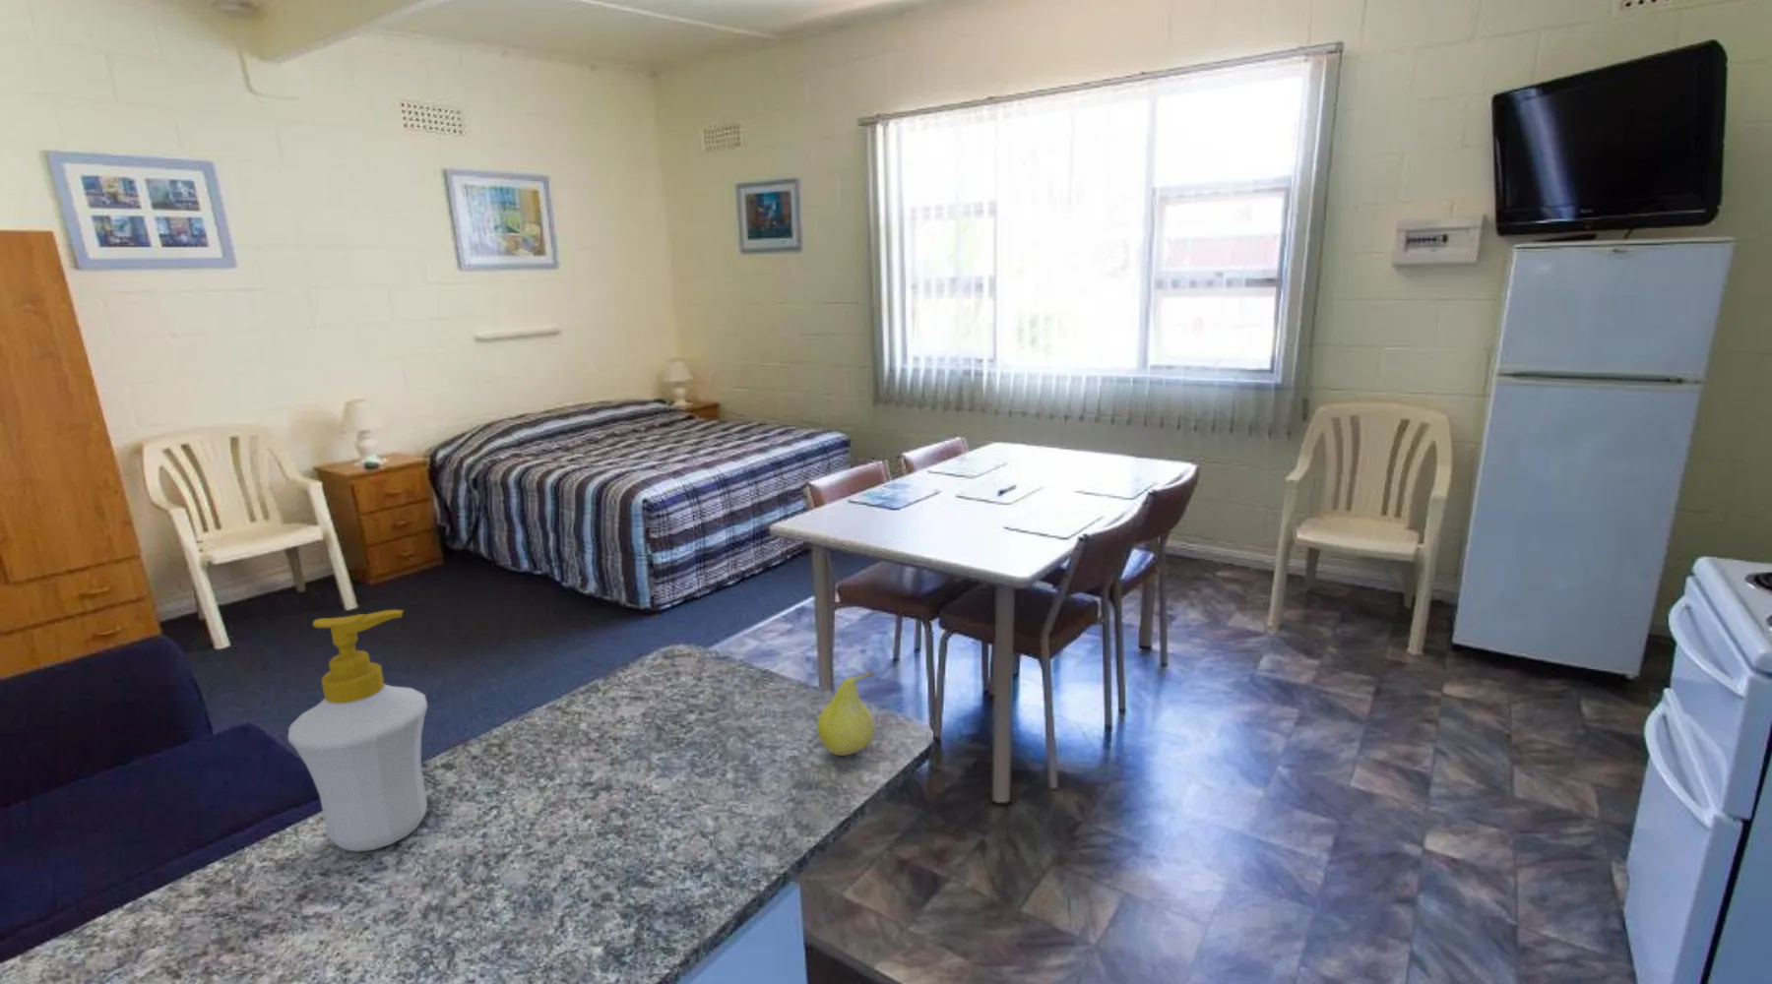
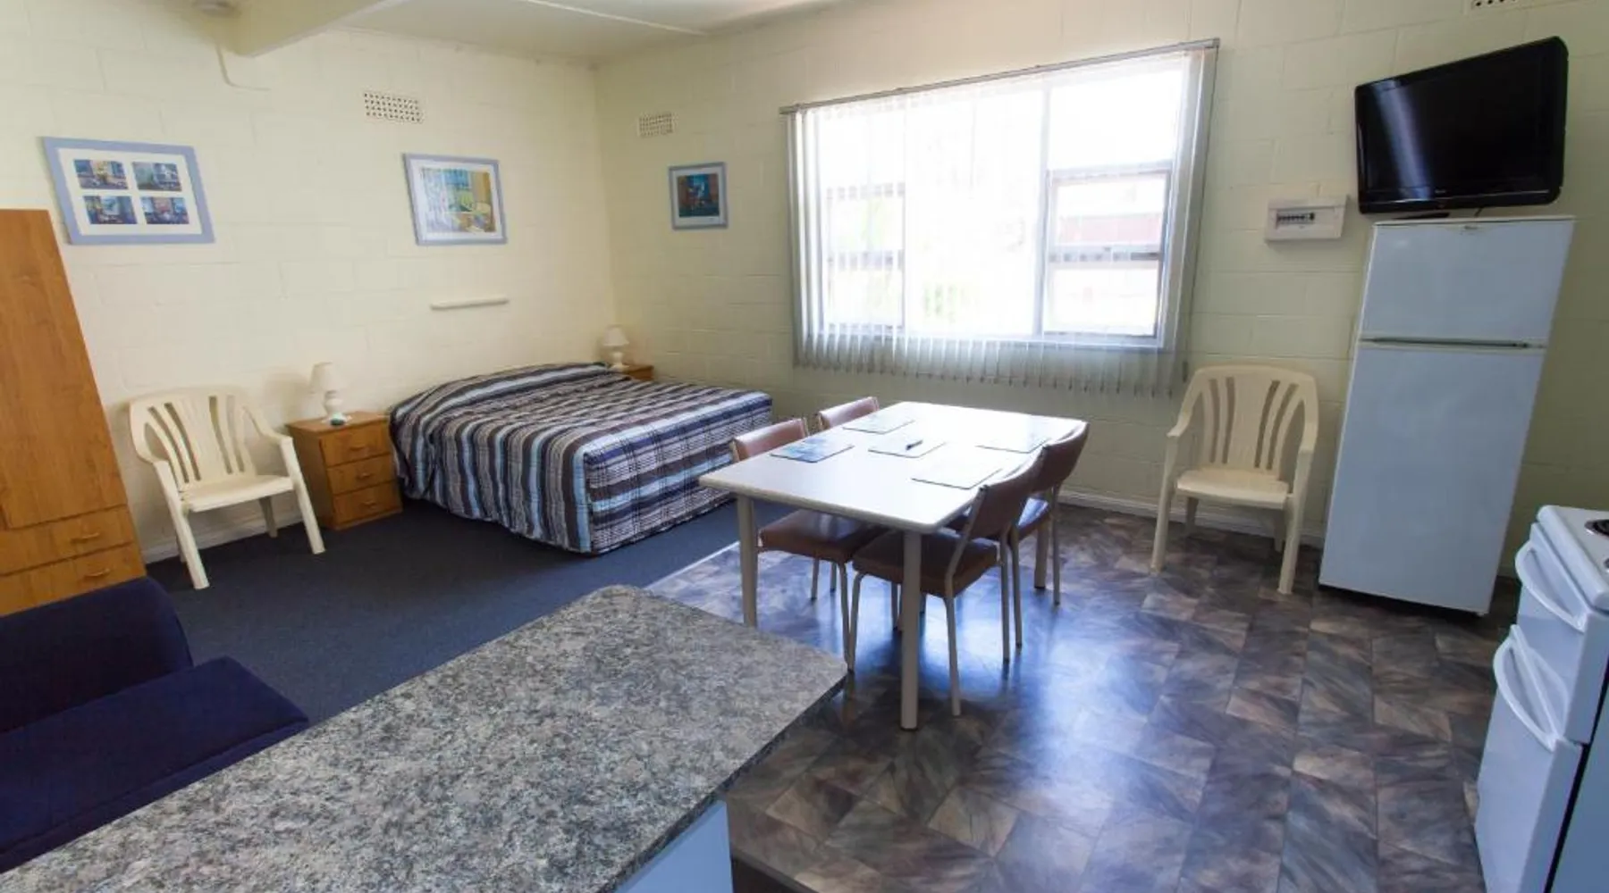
- soap bottle (361, 726)
- fruit (847, 708)
